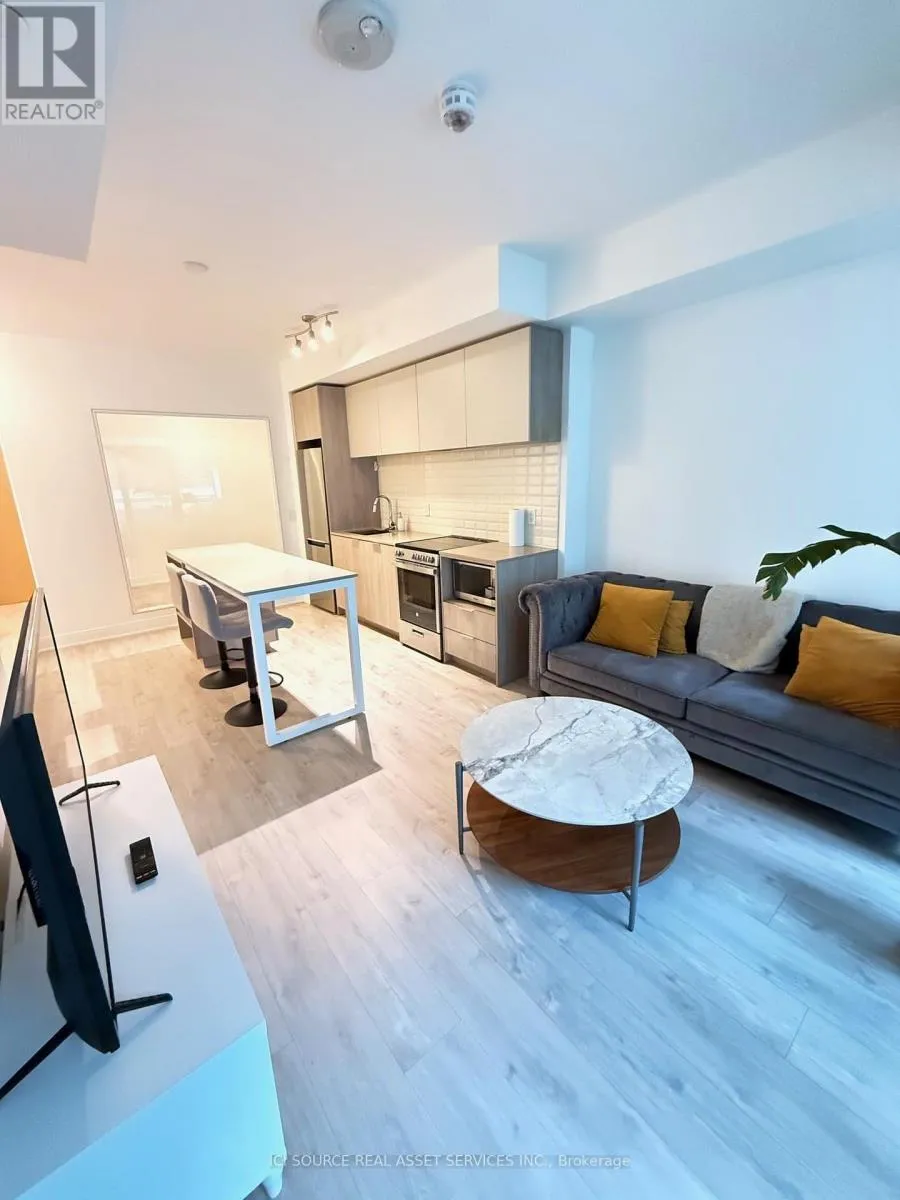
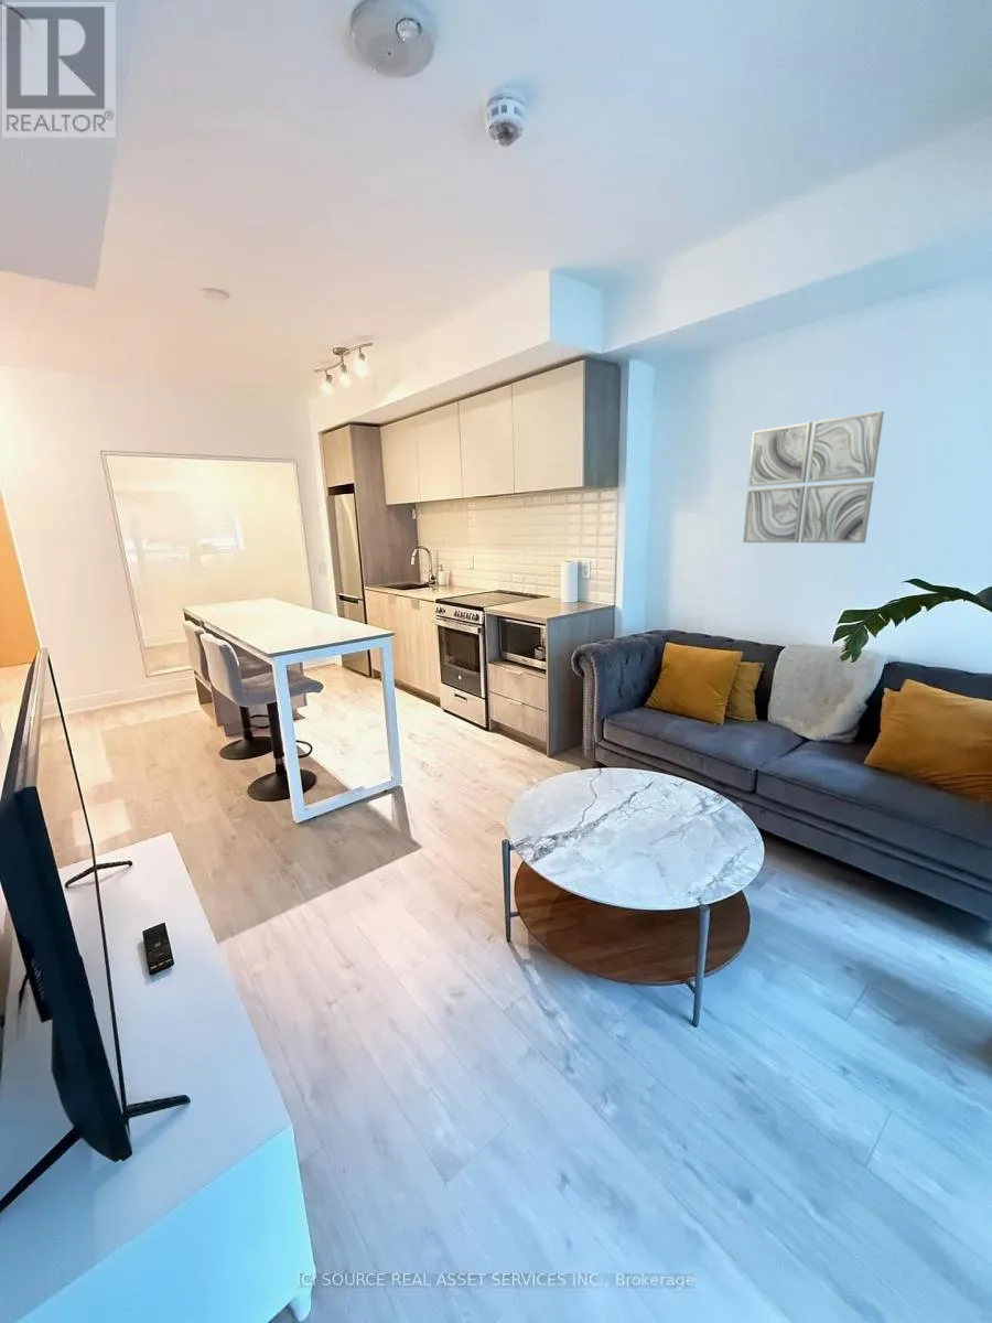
+ wall art (805, 482)
